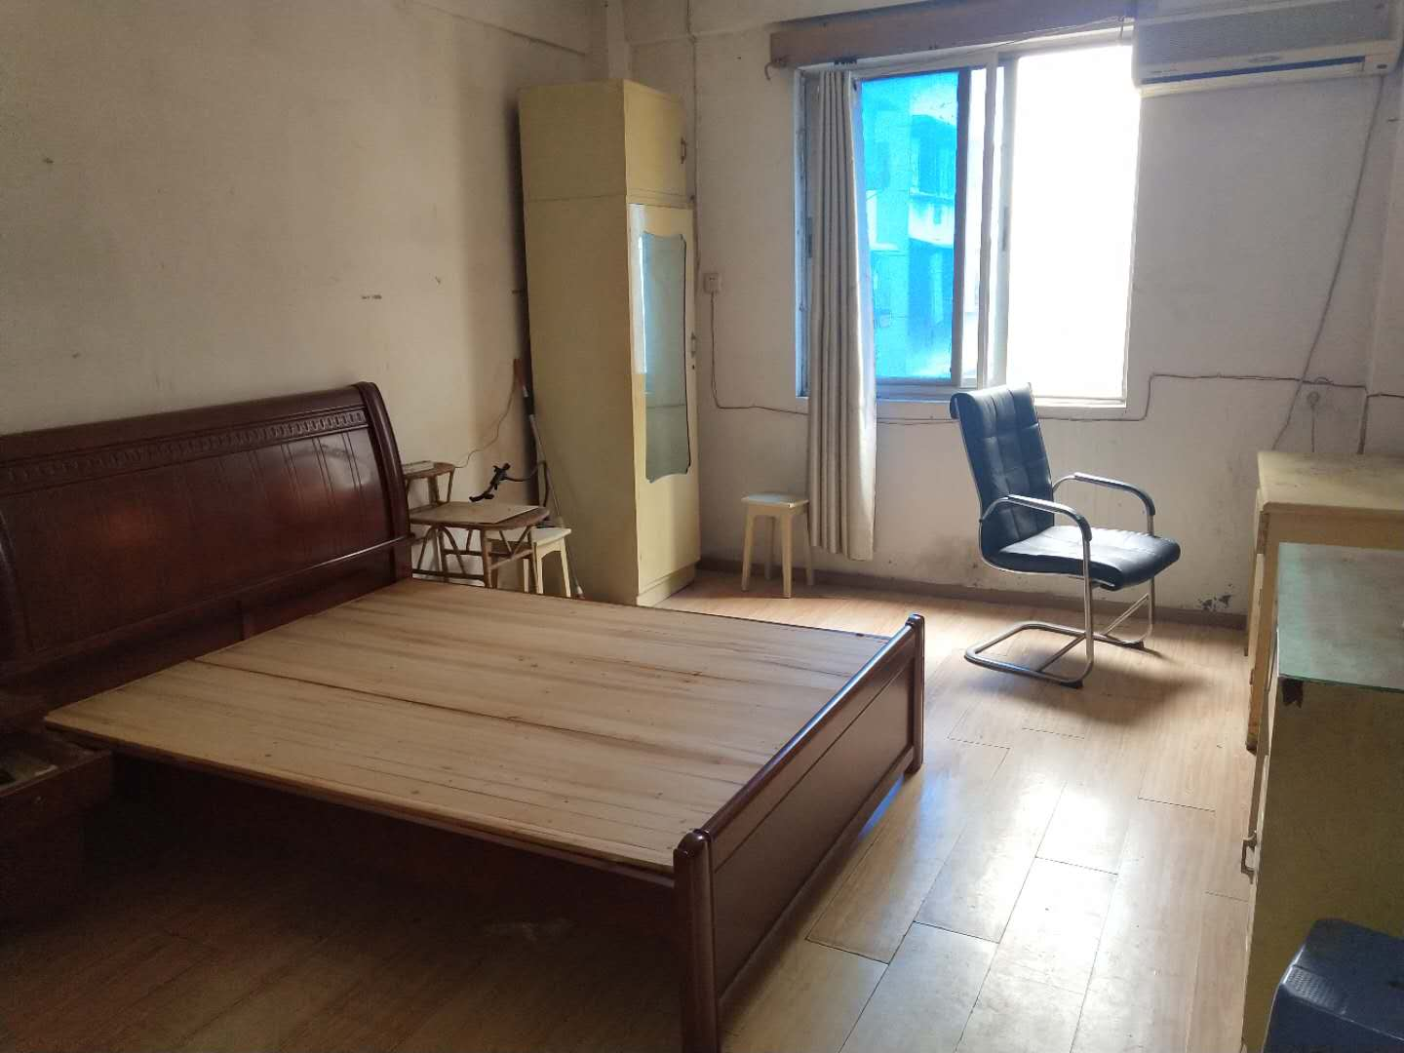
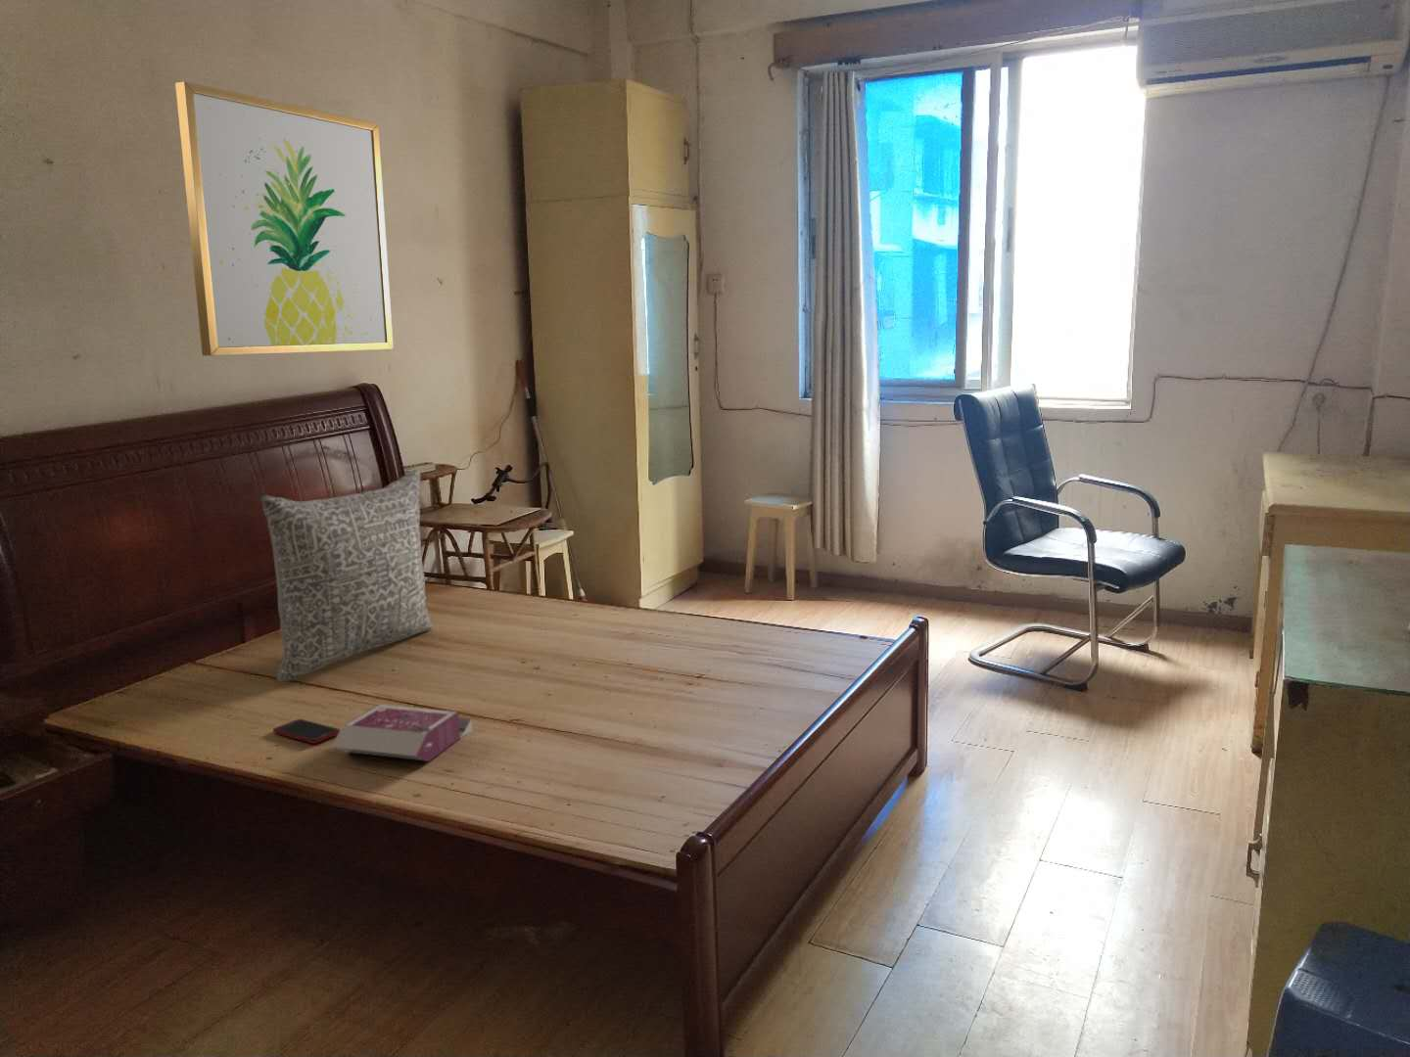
+ book (403, 731)
+ pillow (353, 570)
+ wall art (296, 231)
+ cell phone (306, 731)
